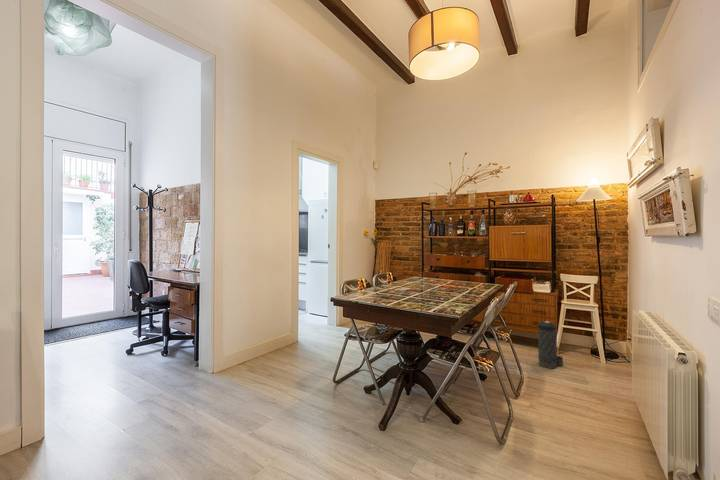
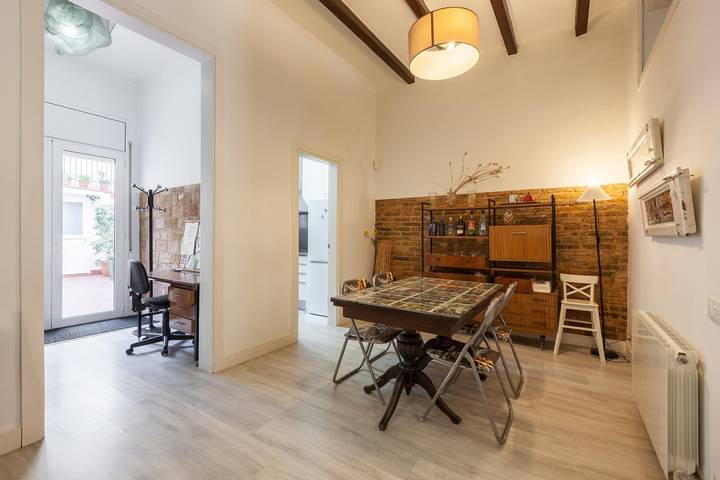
- canister (550, 343)
